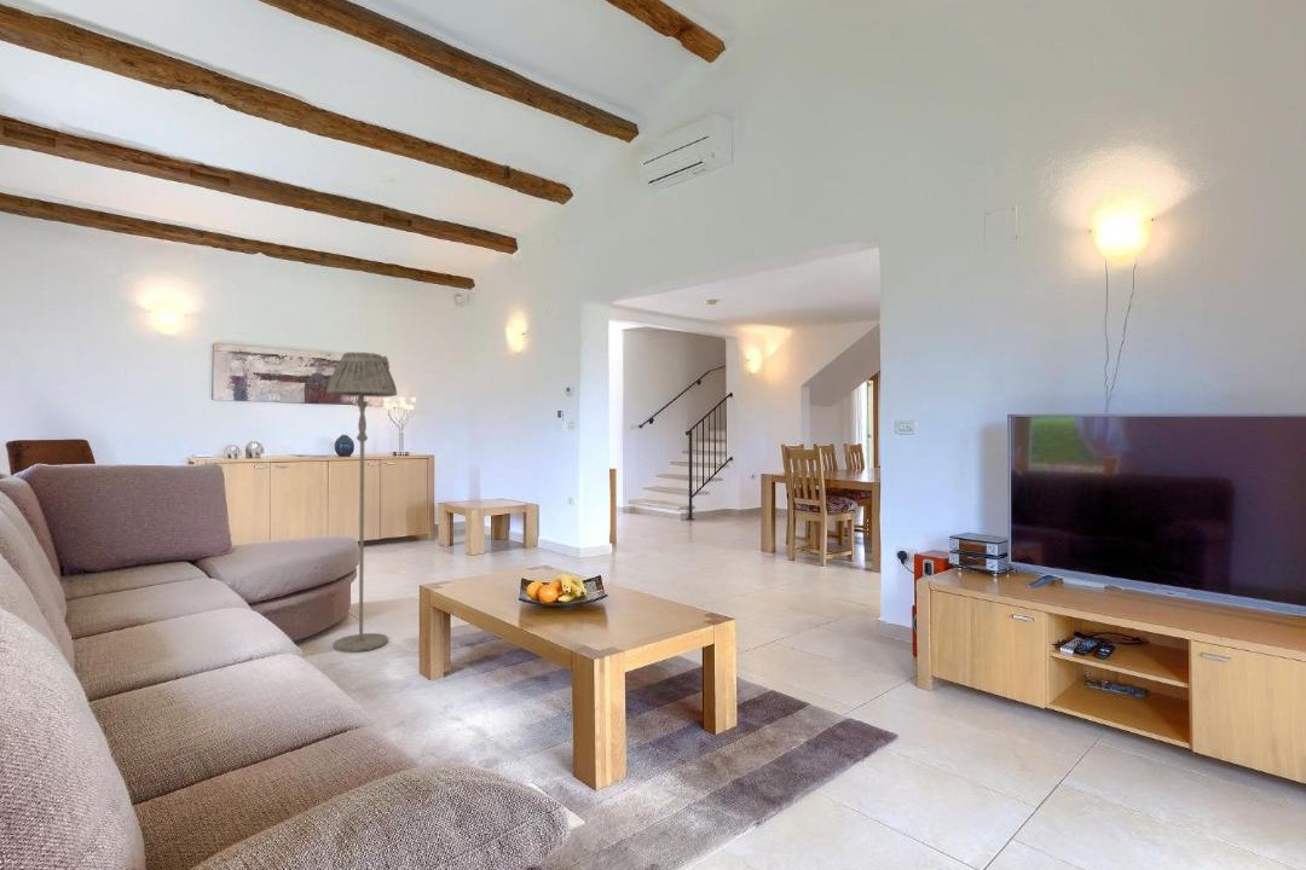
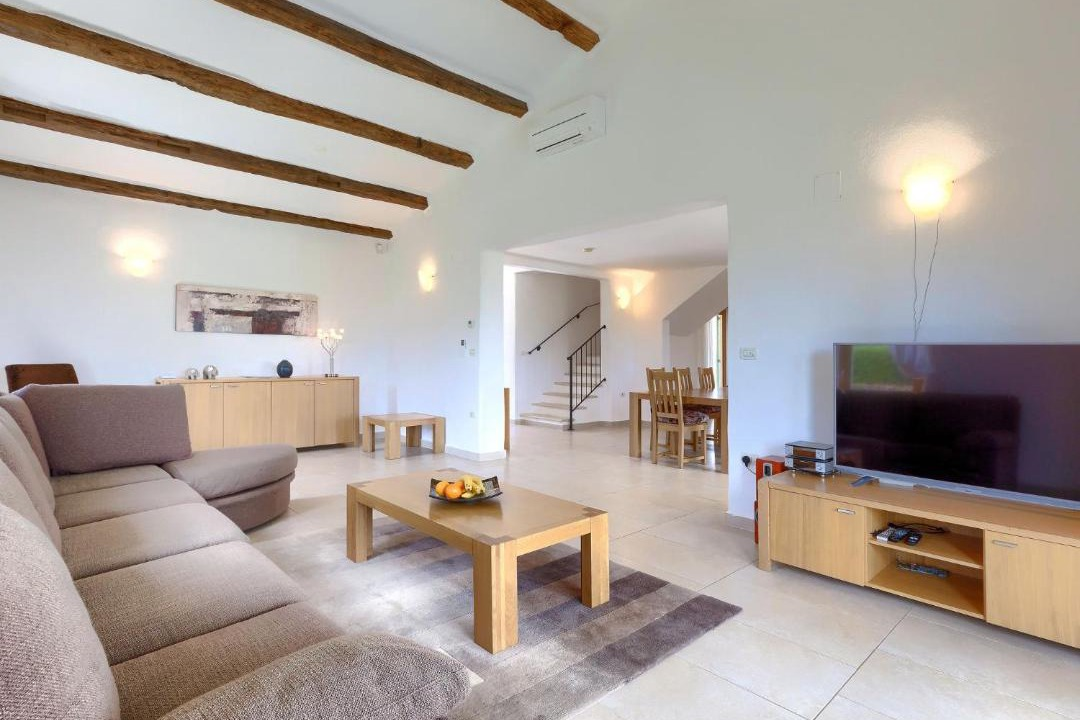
- floor lamp (362, 498)
